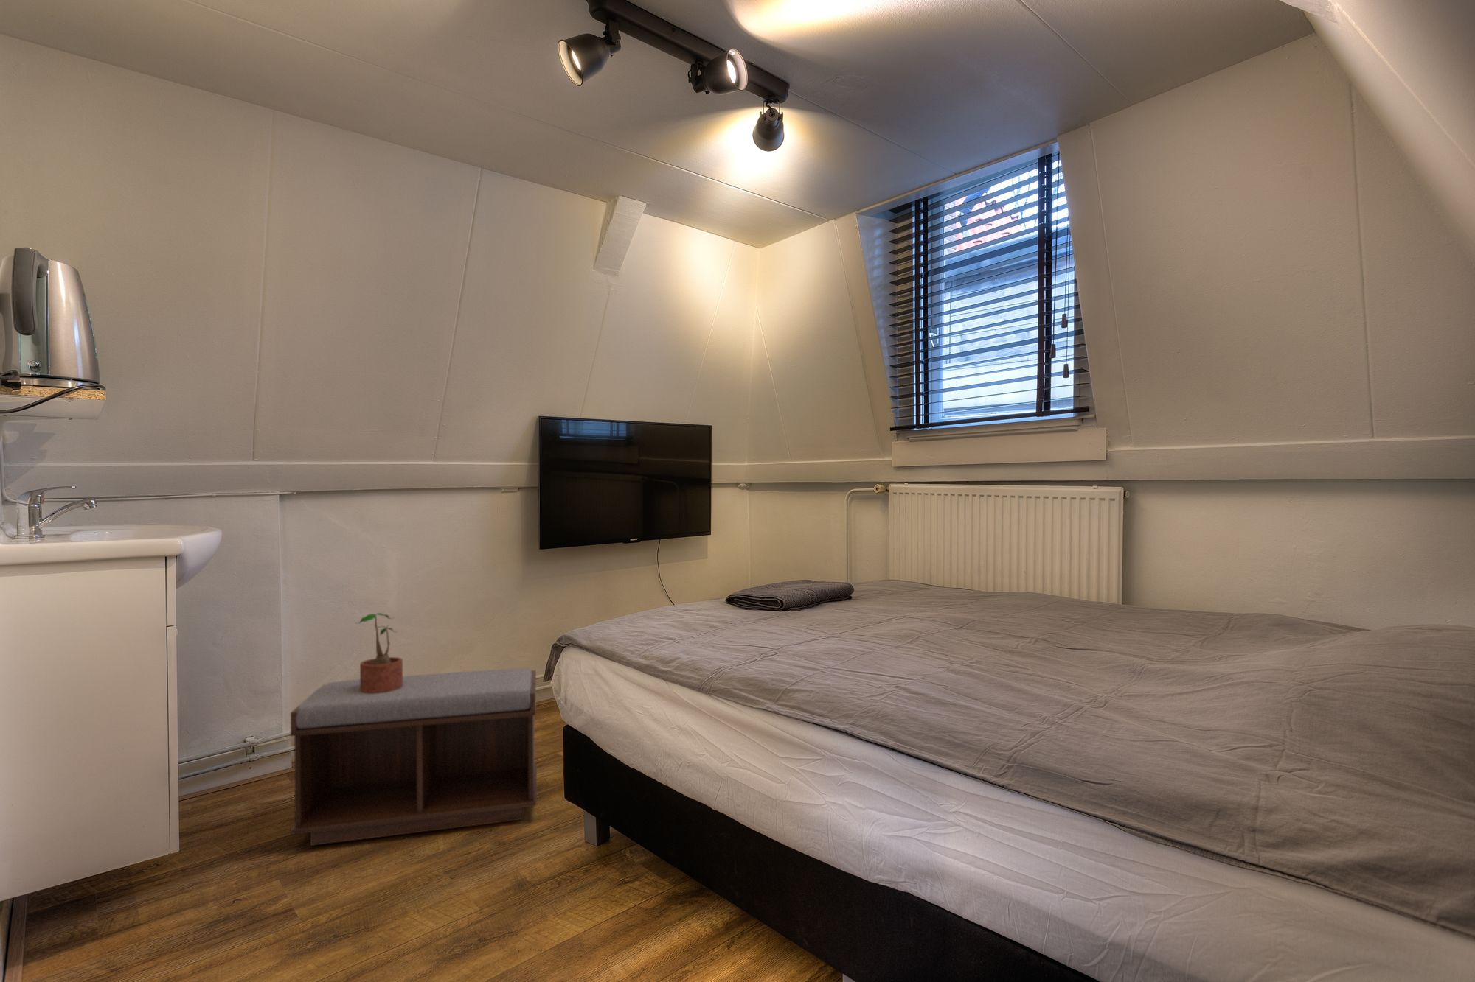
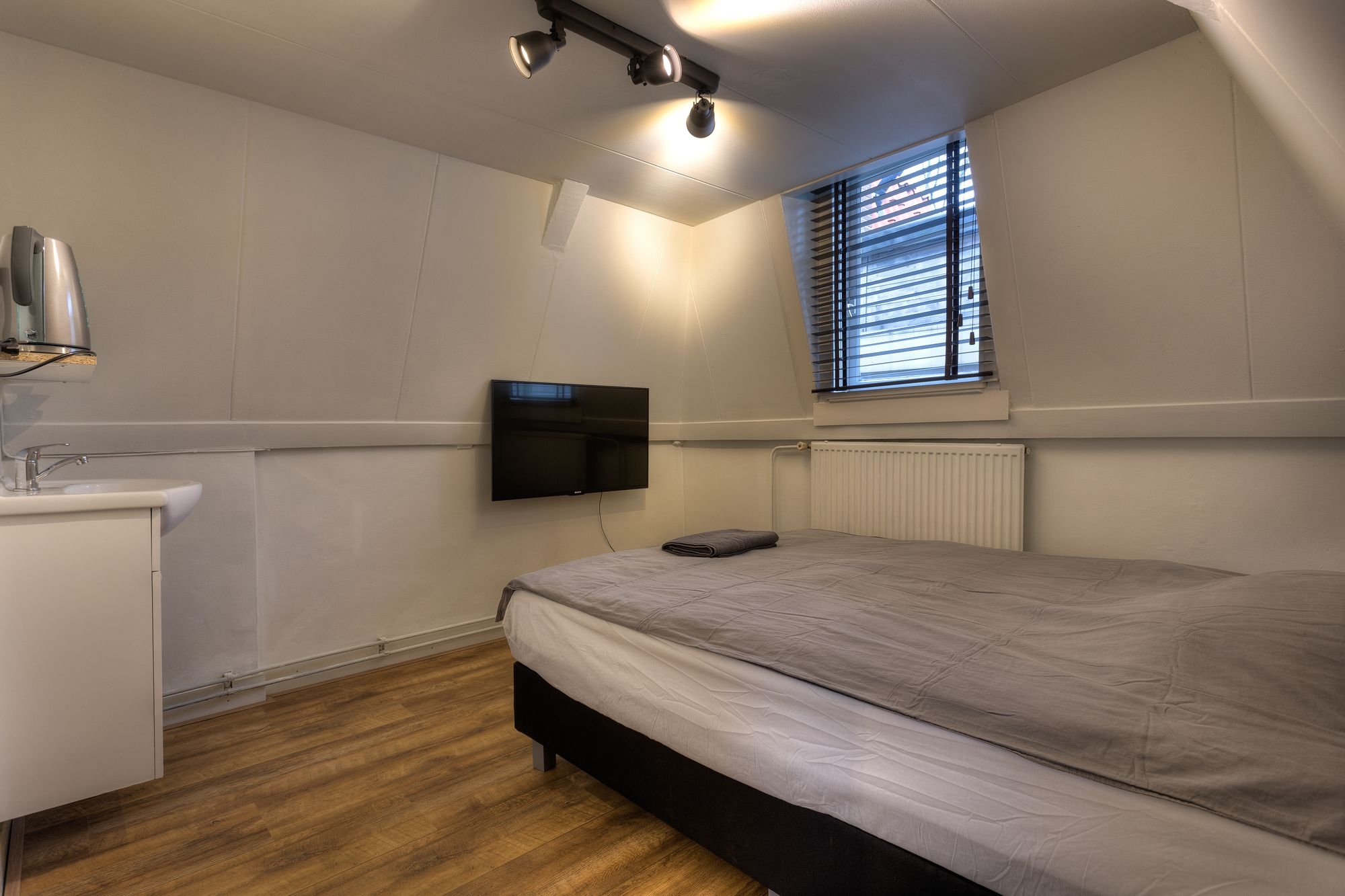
- bench (427, 747)
- potted plant (377, 650)
